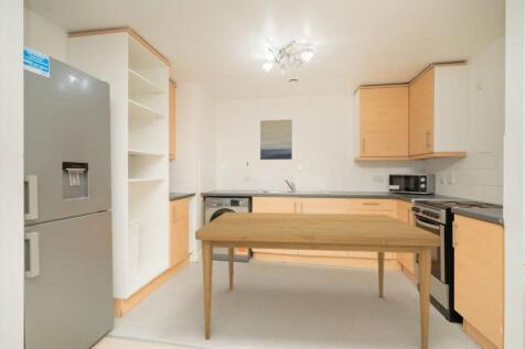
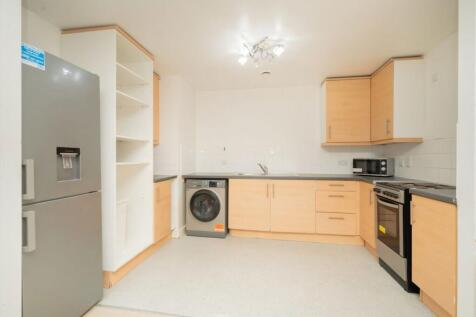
- wall art (276, 140)
- dining table (307, 249)
